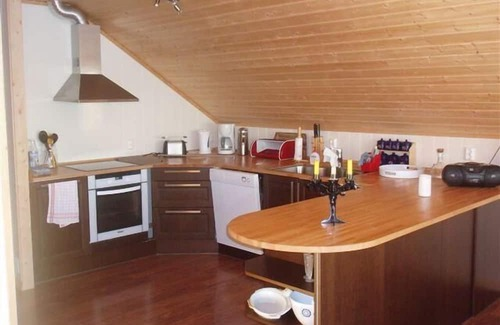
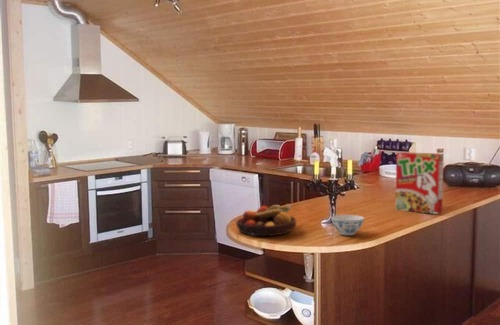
+ chinaware (347, 225)
+ fruit bowl (266, 217)
+ cereal box (419, 182)
